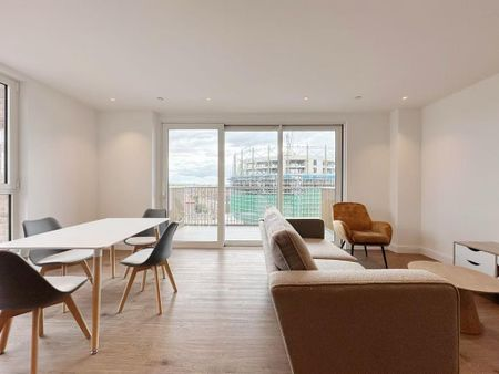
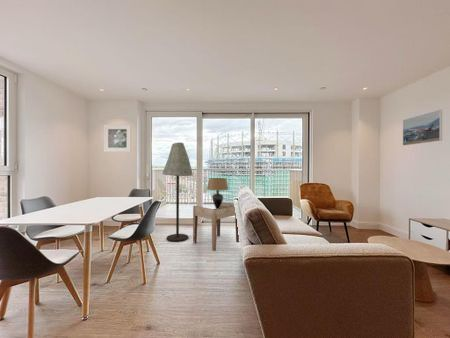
+ floor lamp (177, 190)
+ side table (216, 223)
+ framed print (420, 129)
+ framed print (117, 138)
+ table lamp (217, 194)
